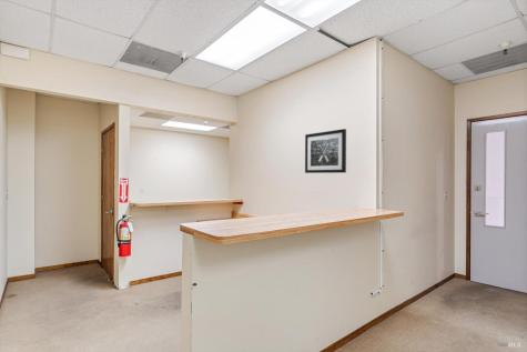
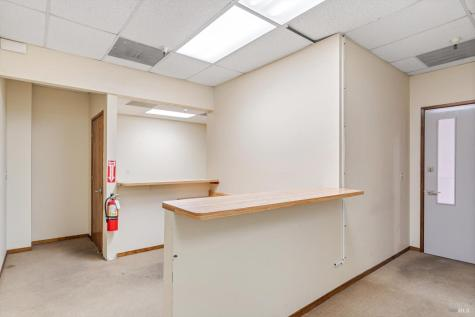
- wall art (324, 152)
